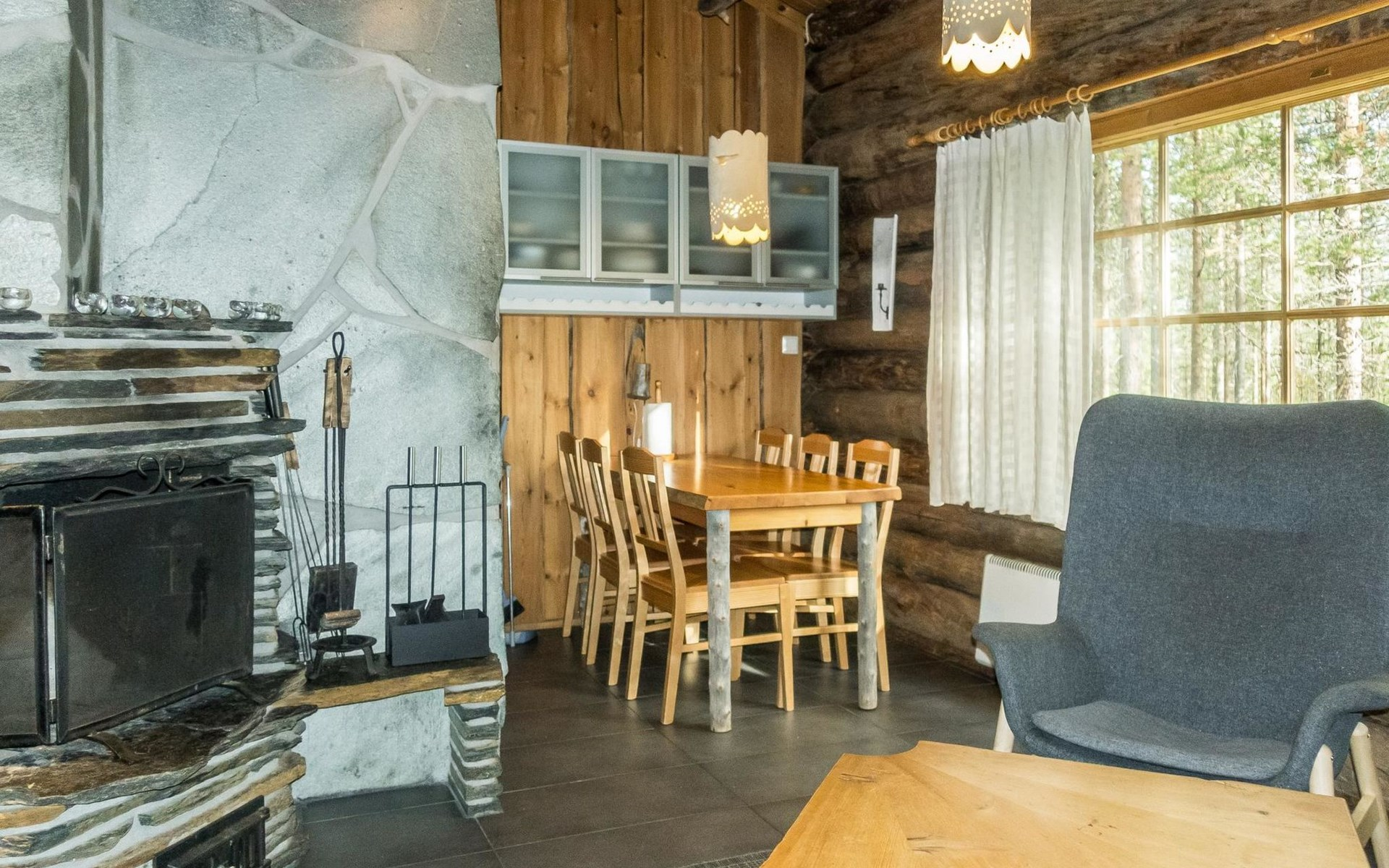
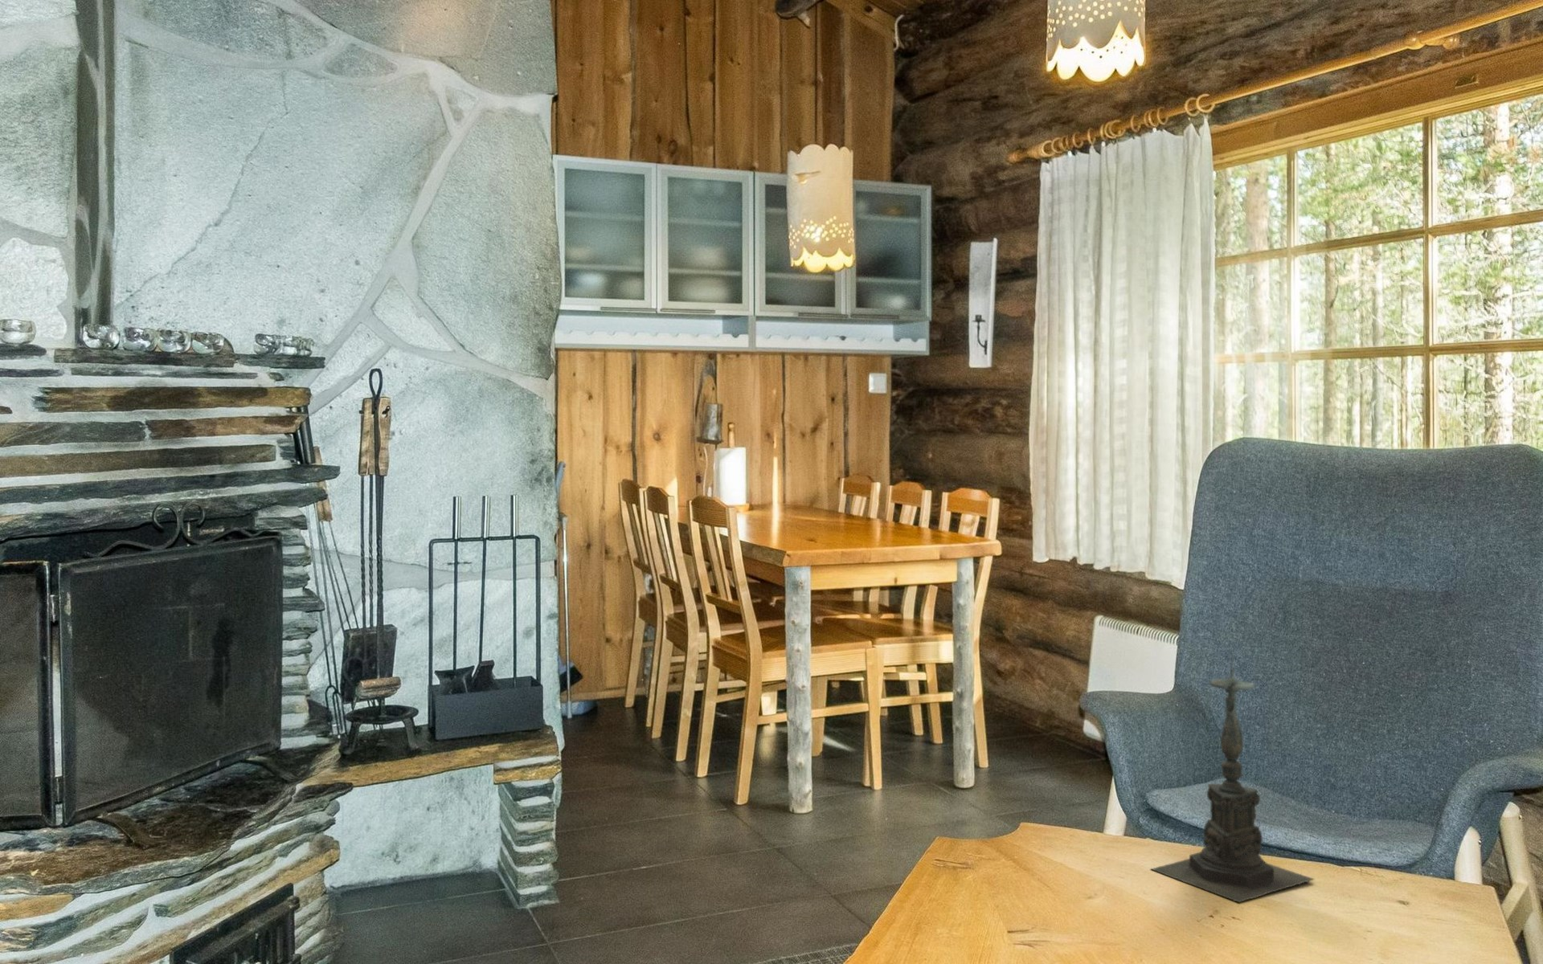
+ candle holder (1233, 762)
